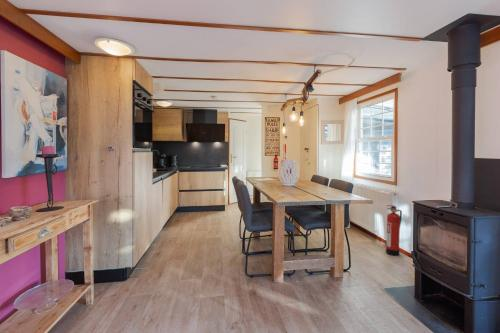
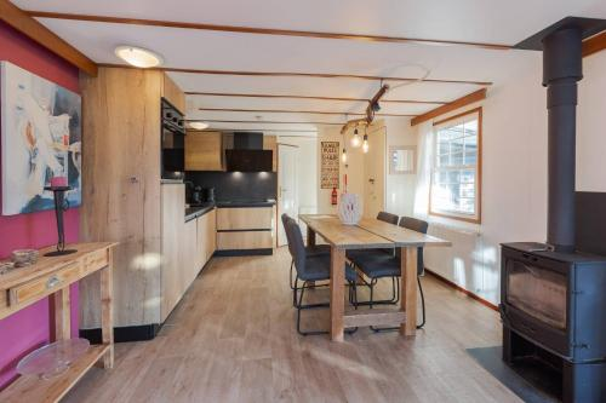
- fire extinguisher (393, 229)
